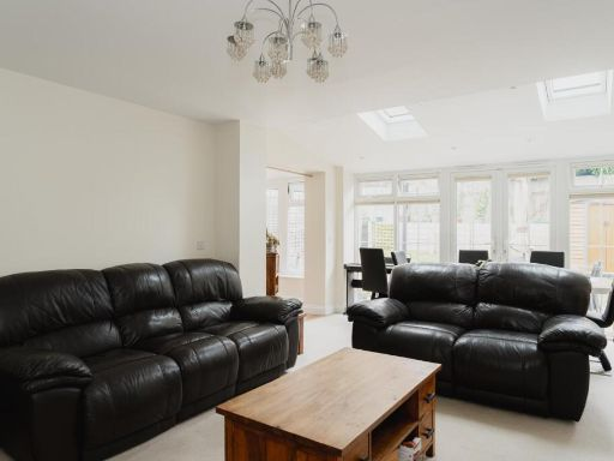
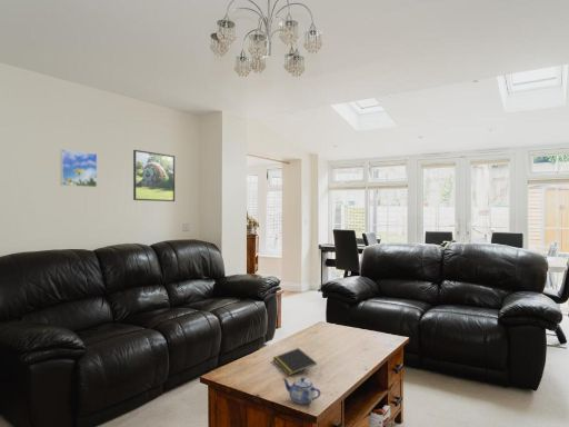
+ teapot (300, 388)
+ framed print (79, 169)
+ notepad (293, 360)
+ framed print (154, 177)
